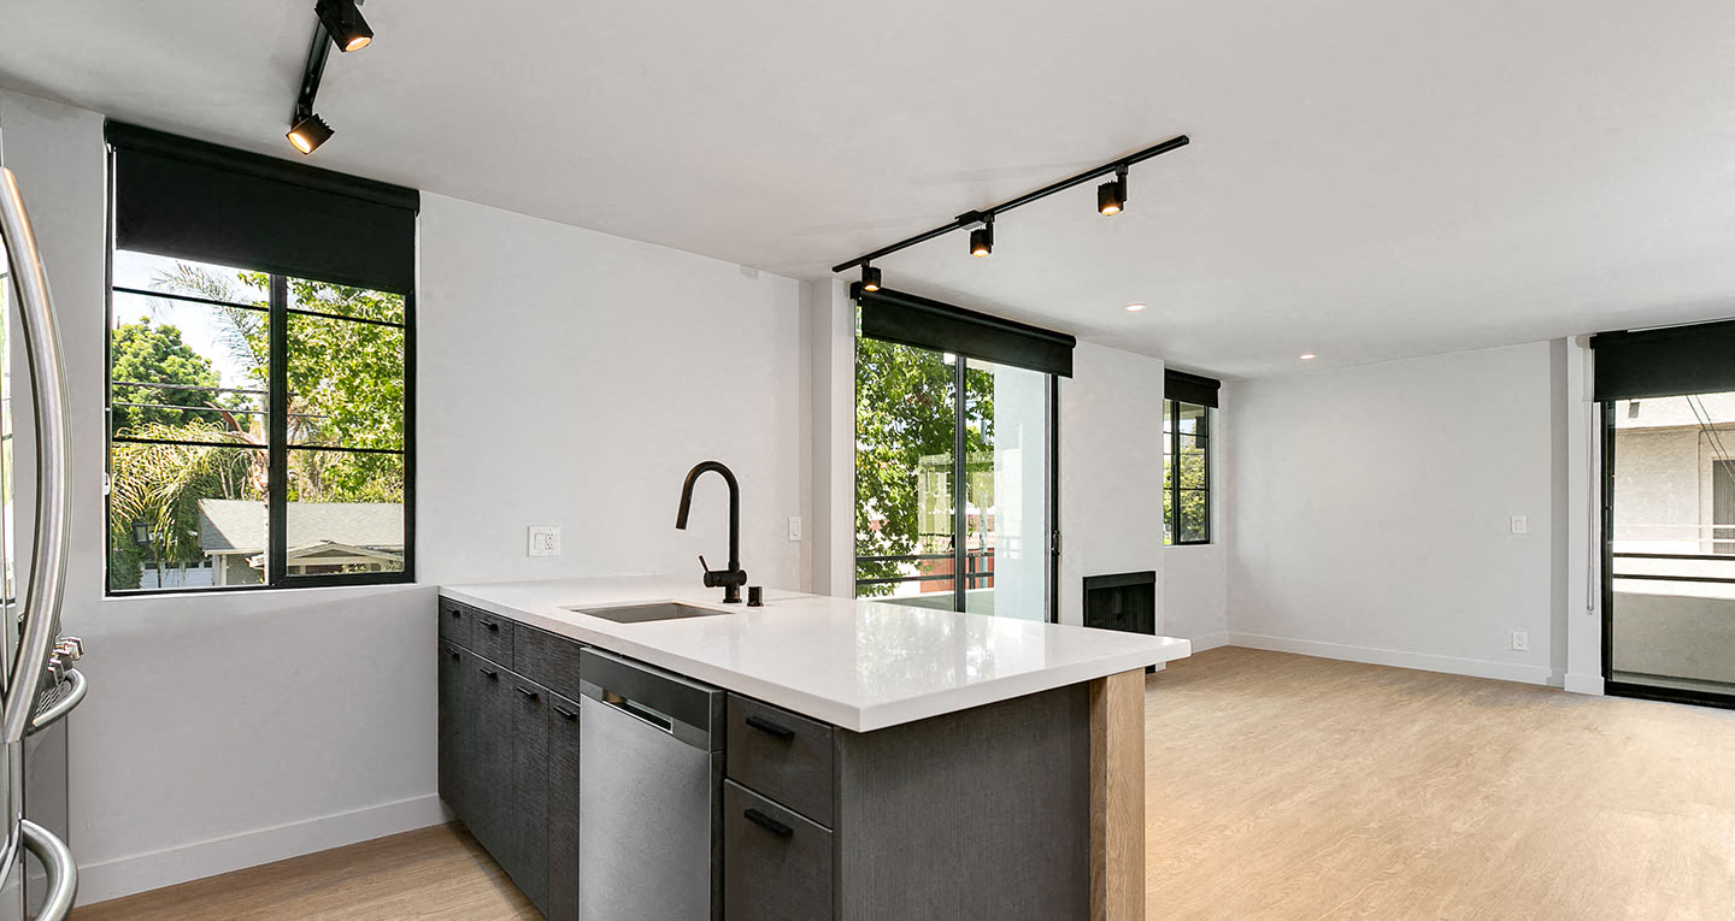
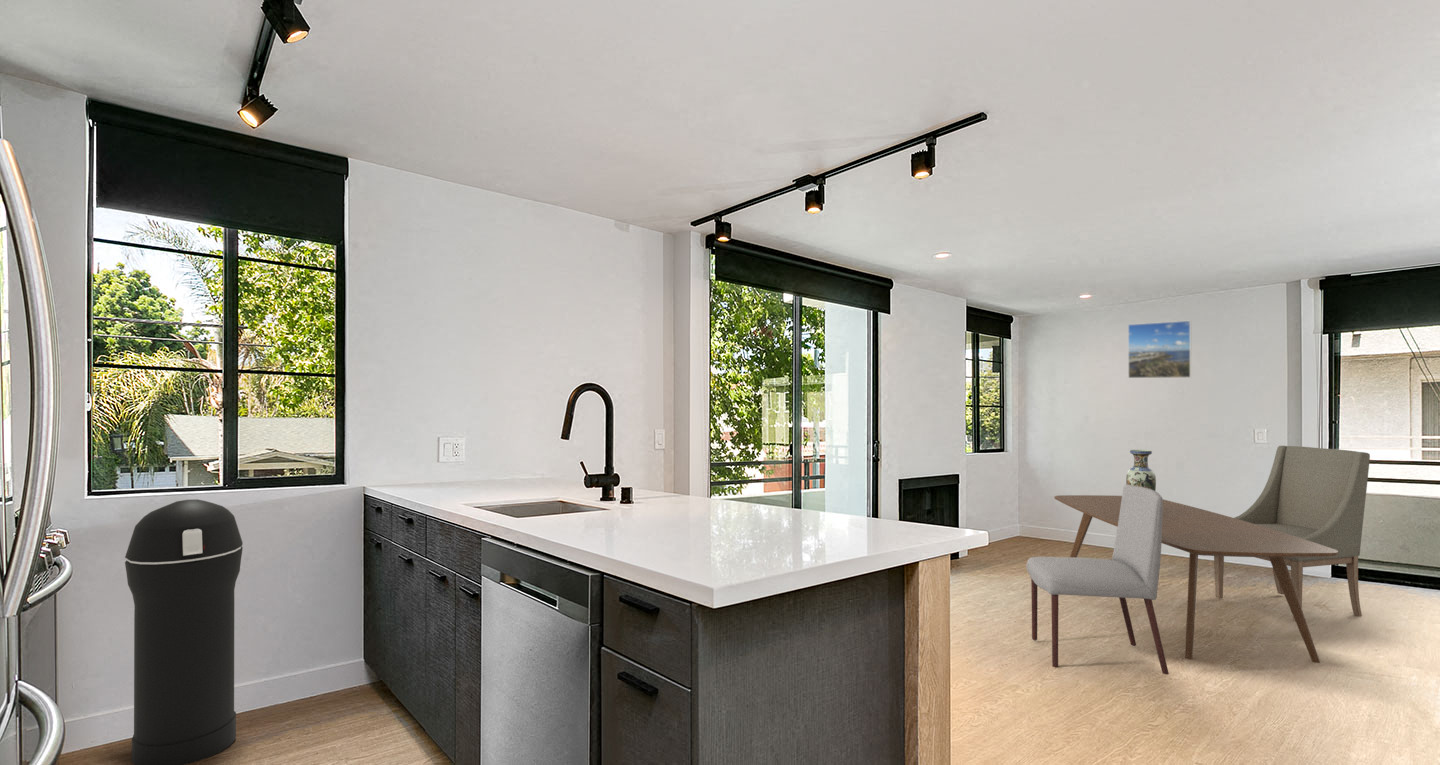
+ chair (1093, 571)
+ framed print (1158, 350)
+ trash can (186, 623)
+ vase (1140, 481)
+ dining table (1174, 547)
+ chair (1289, 527)
